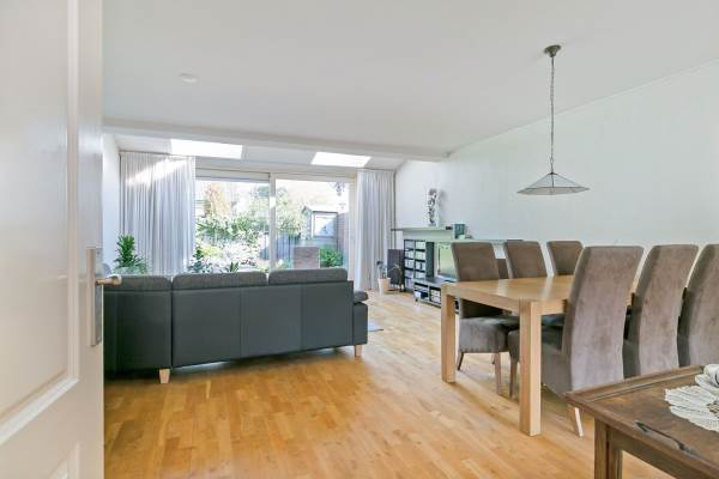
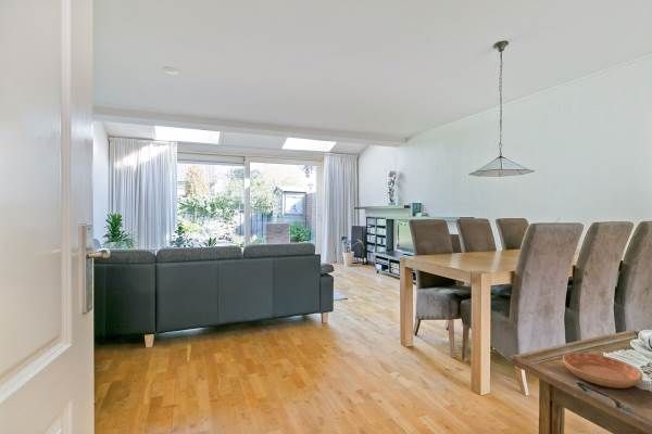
+ saucer (600, 370)
